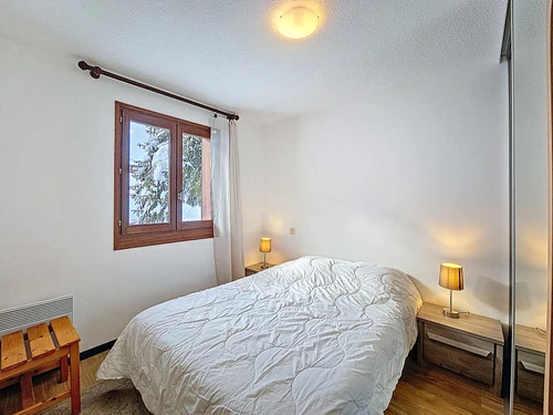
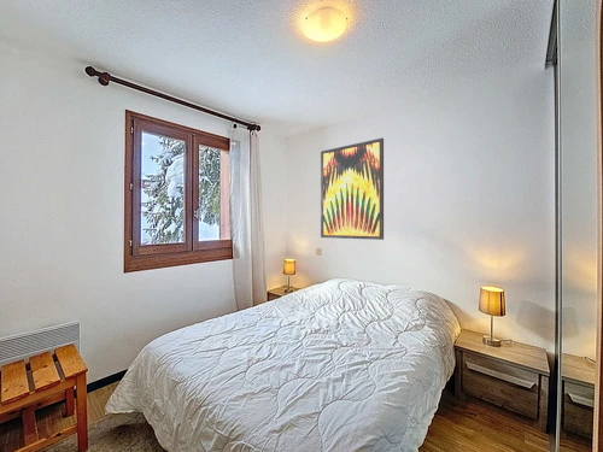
+ wall art (350, 192)
